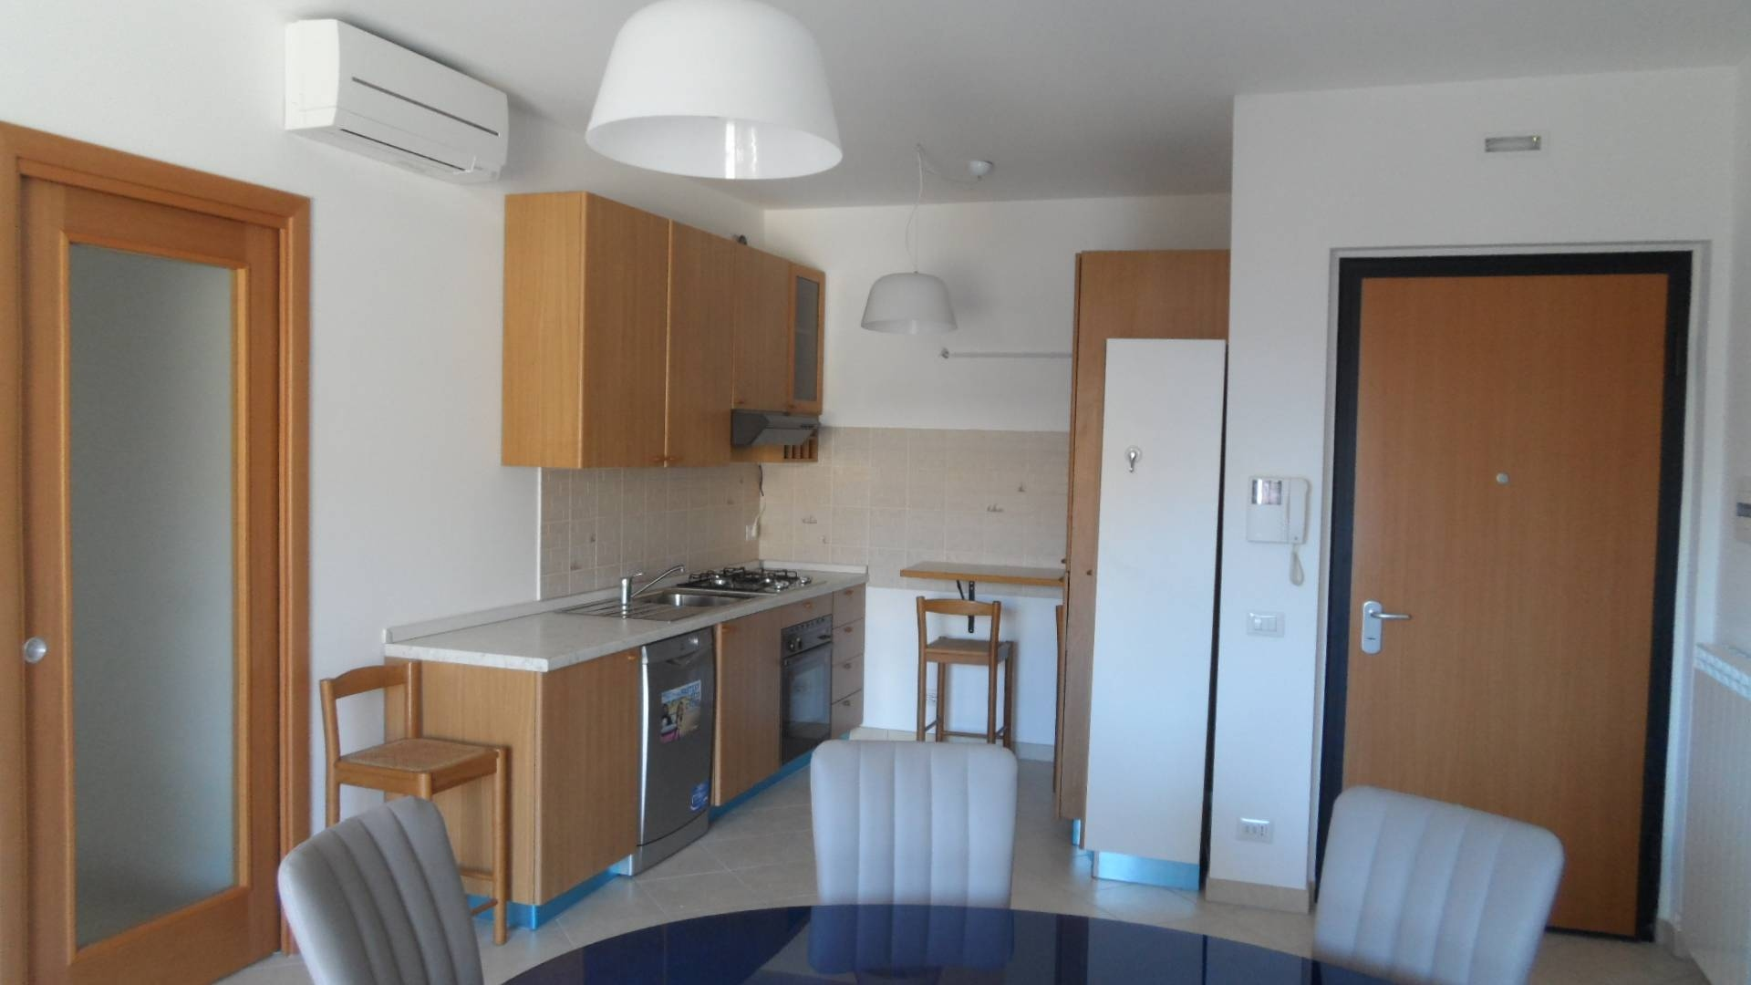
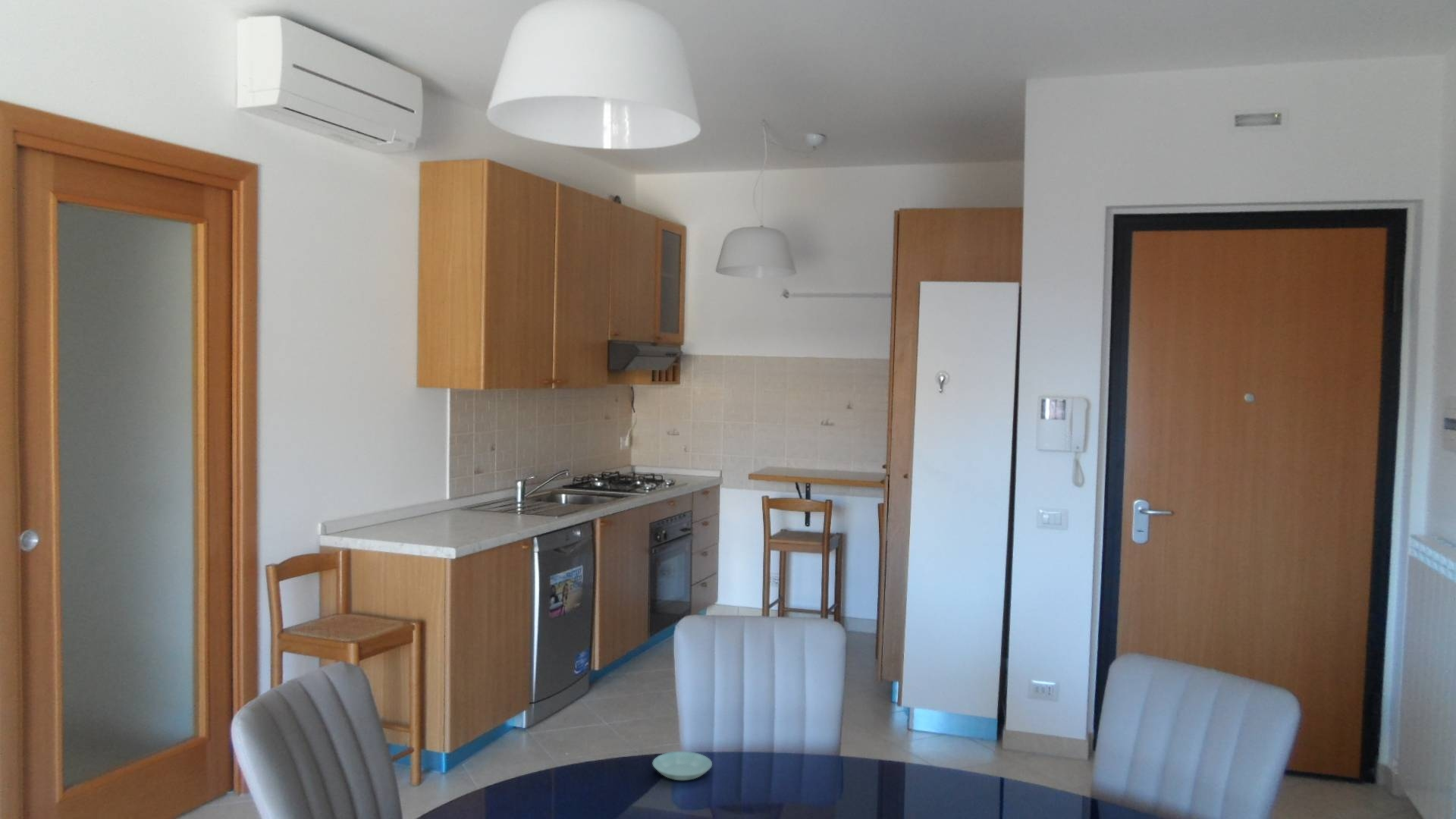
+ saucer (682, 768)
